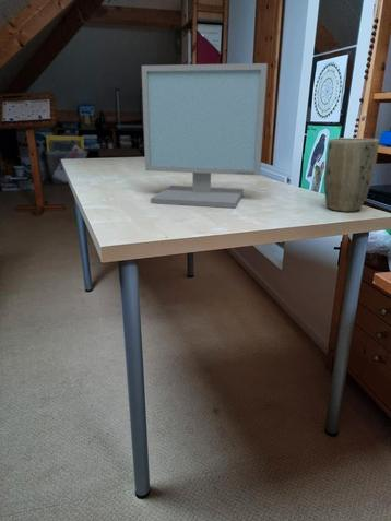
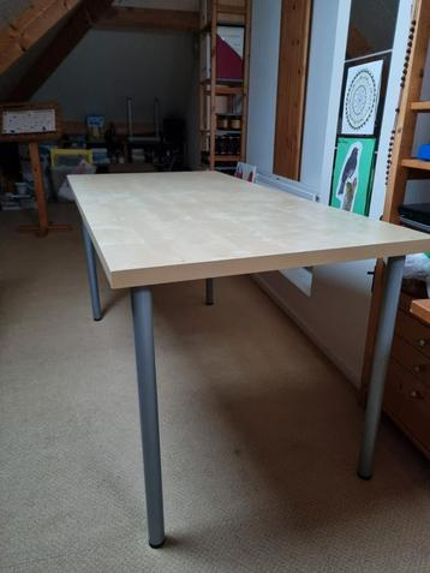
- plant pot (348, 174)
- computer monitor (201, 134)
